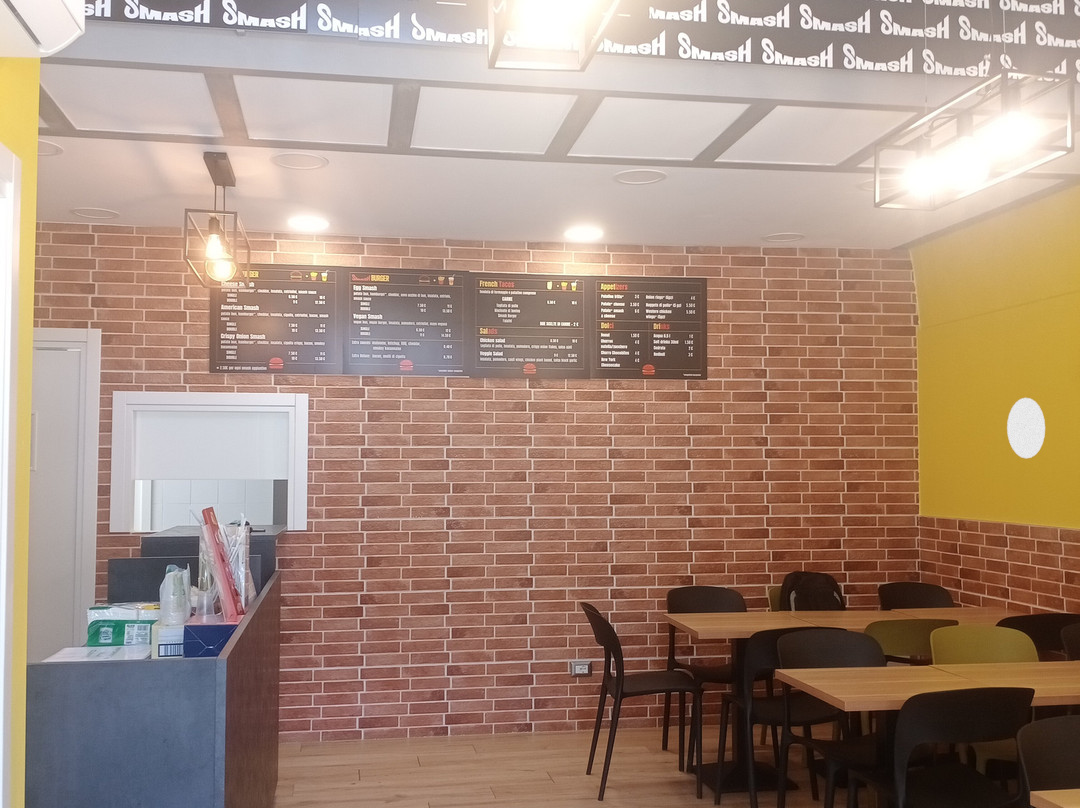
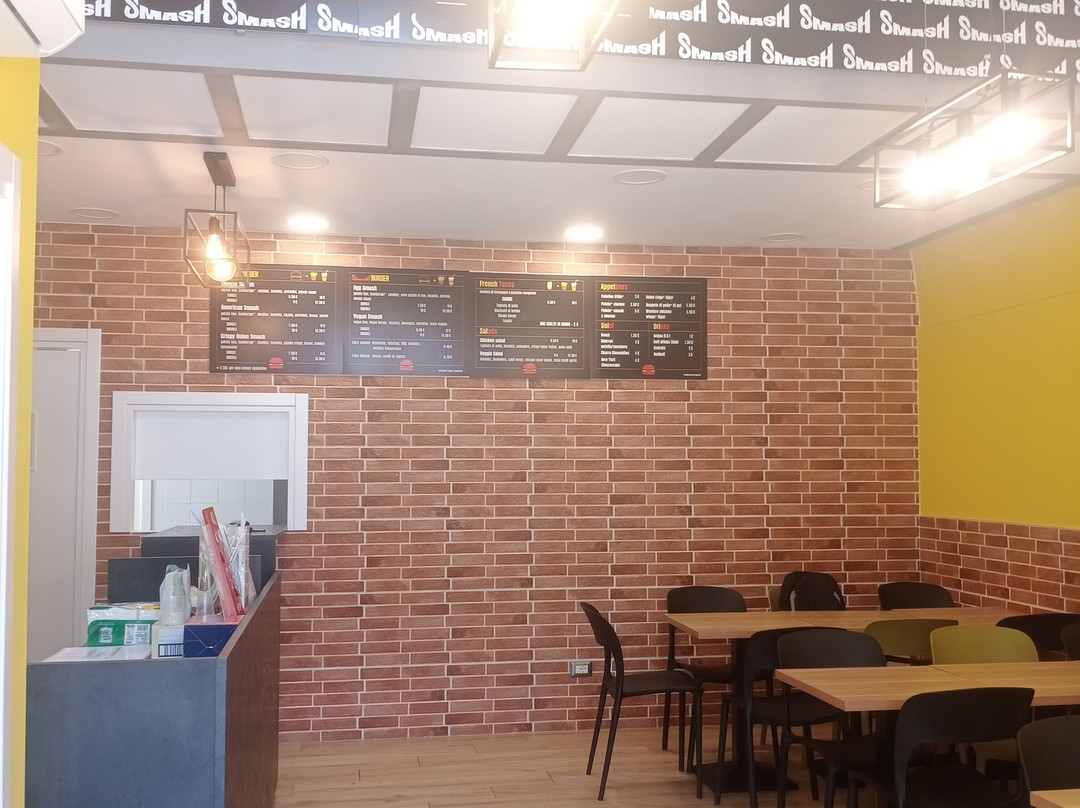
- wall clock (1024, 428)
